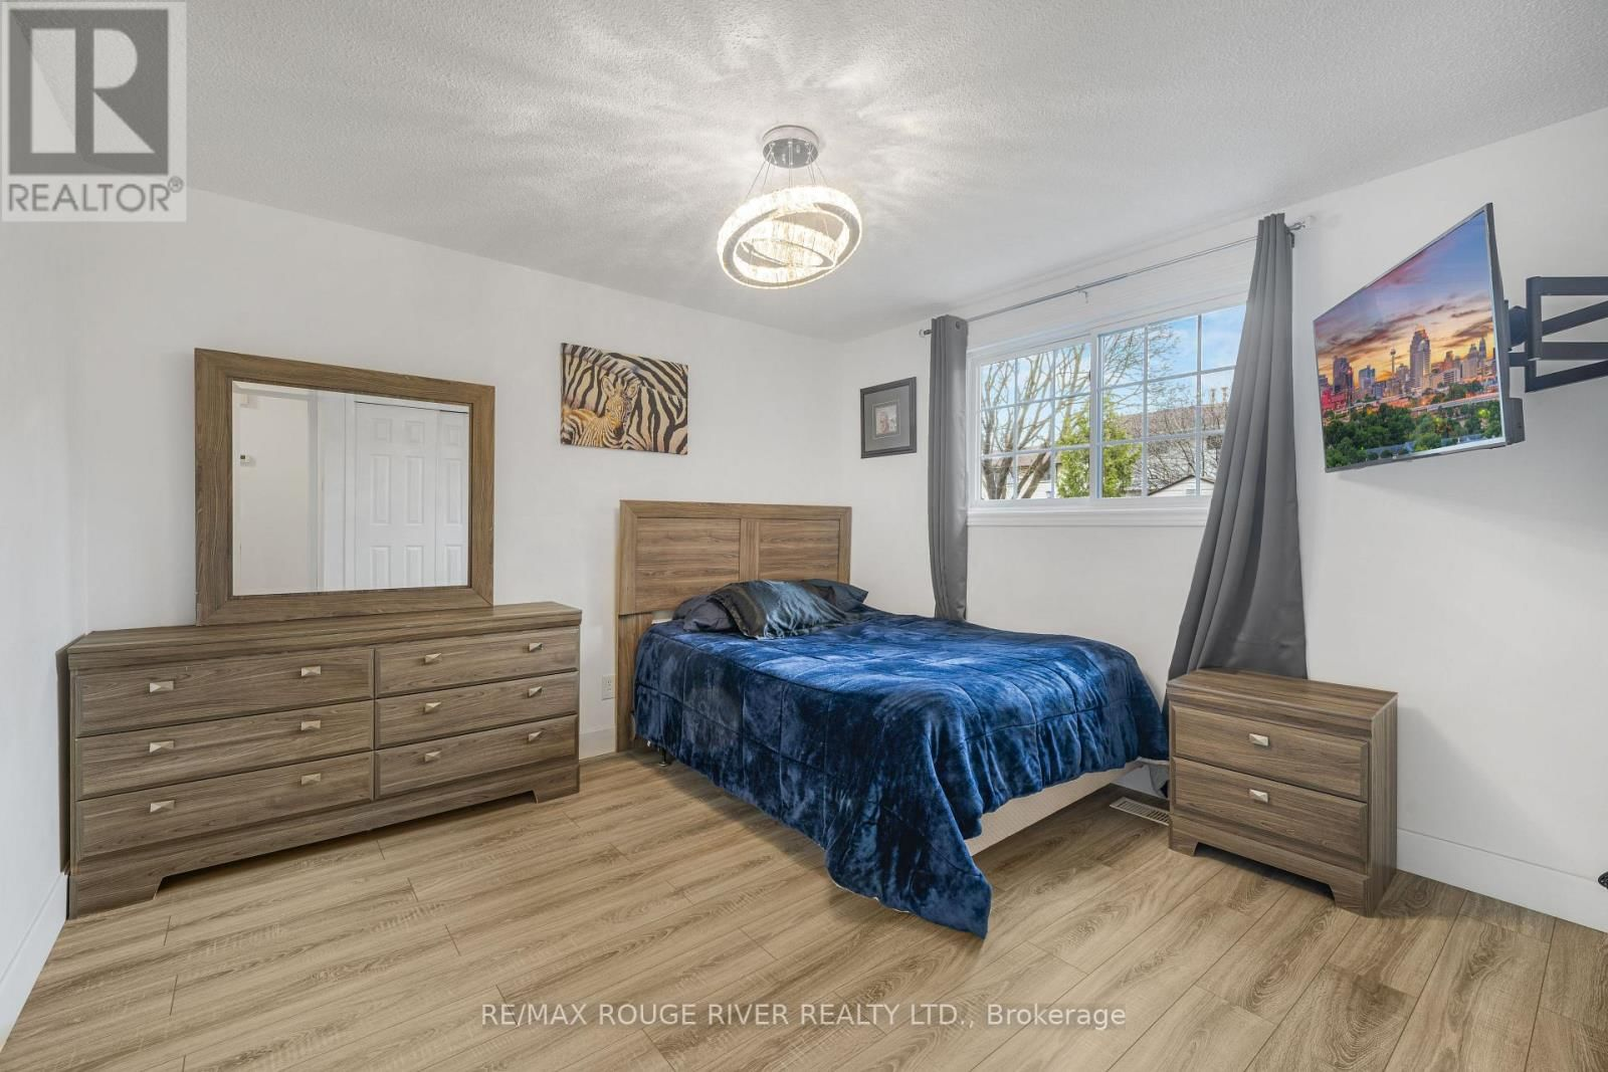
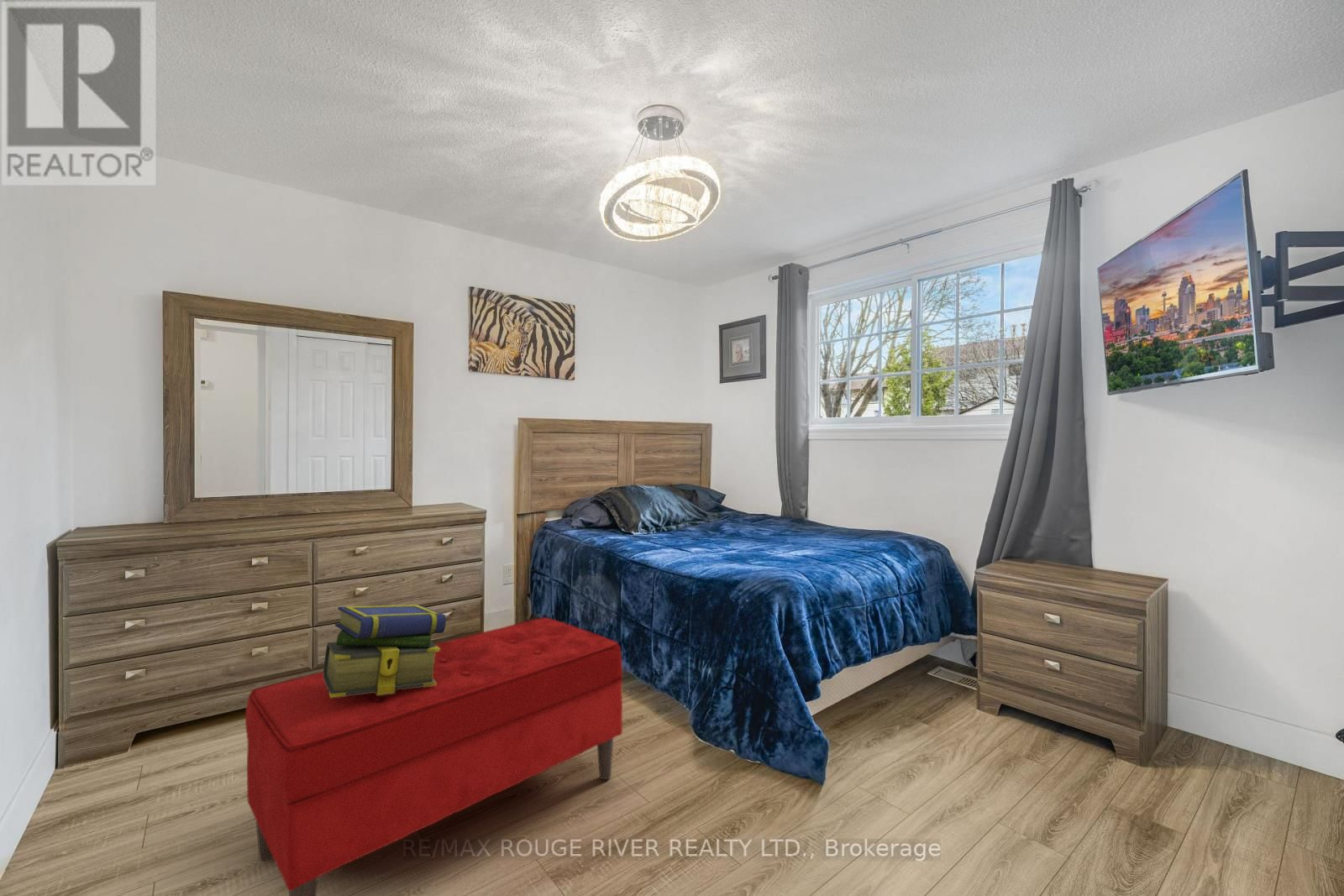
+ bench (454, 737)
+ stack of books (383, 647)
